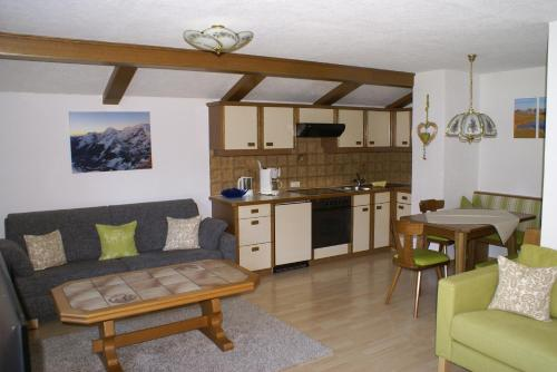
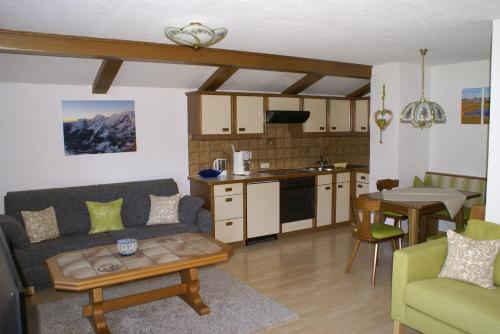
+ bowl (127, 247)
